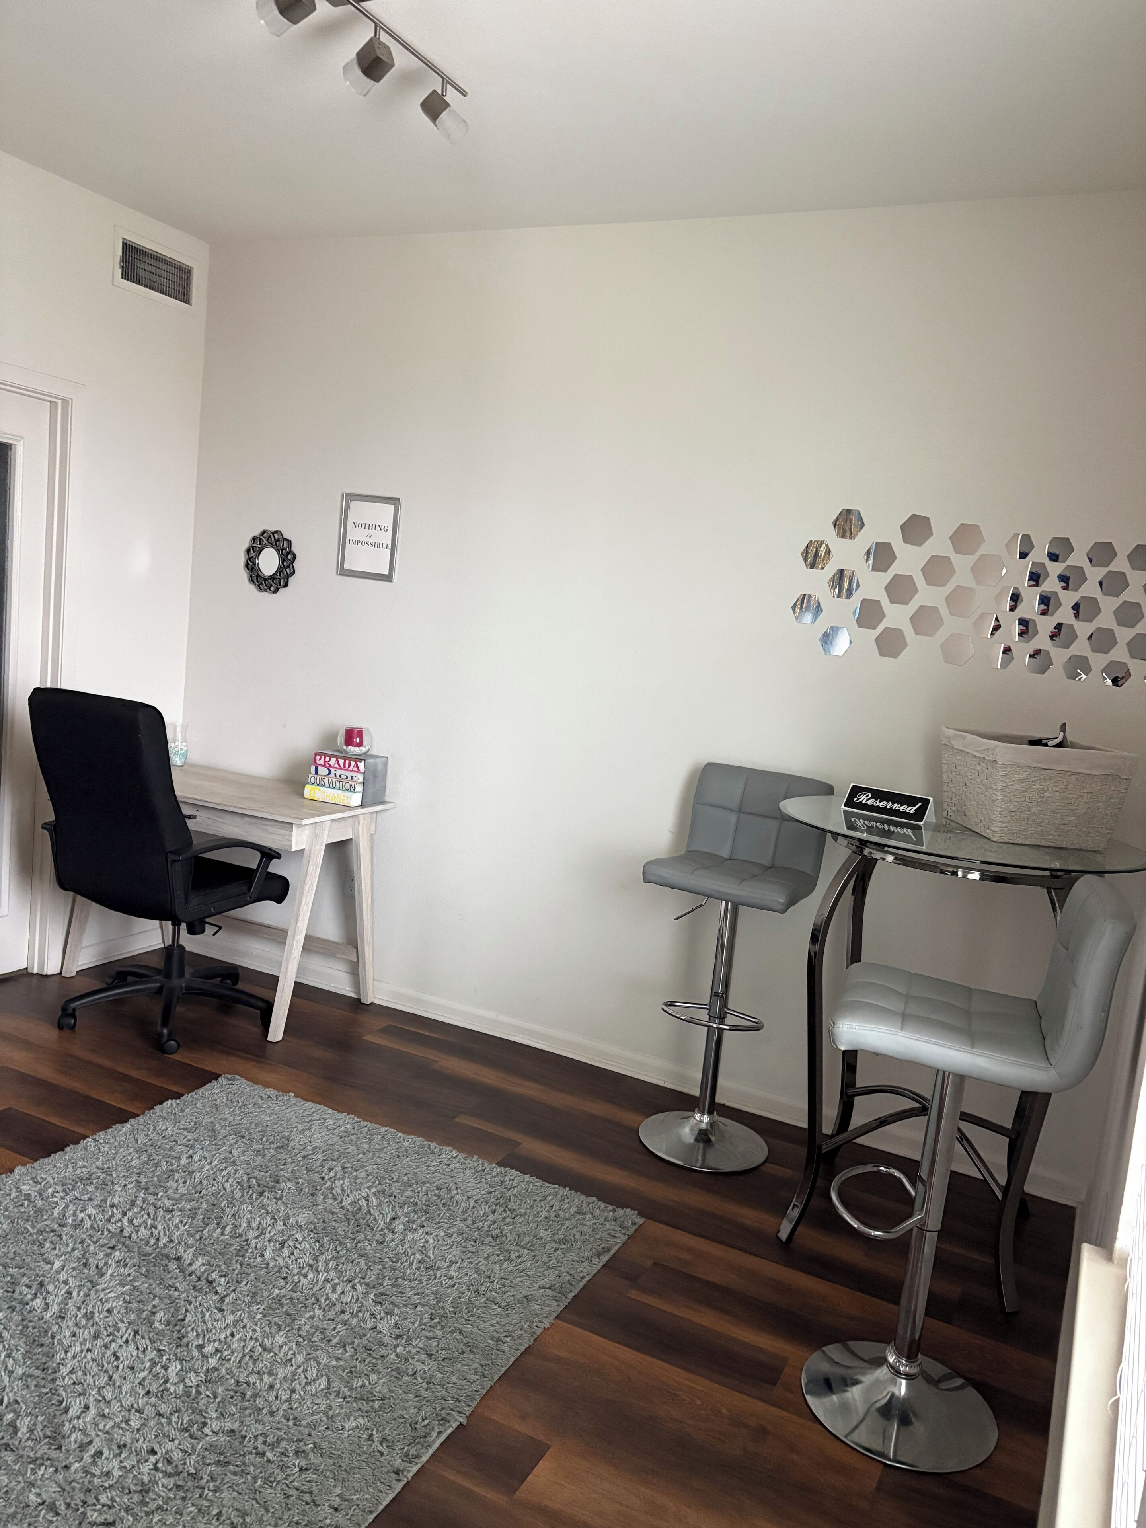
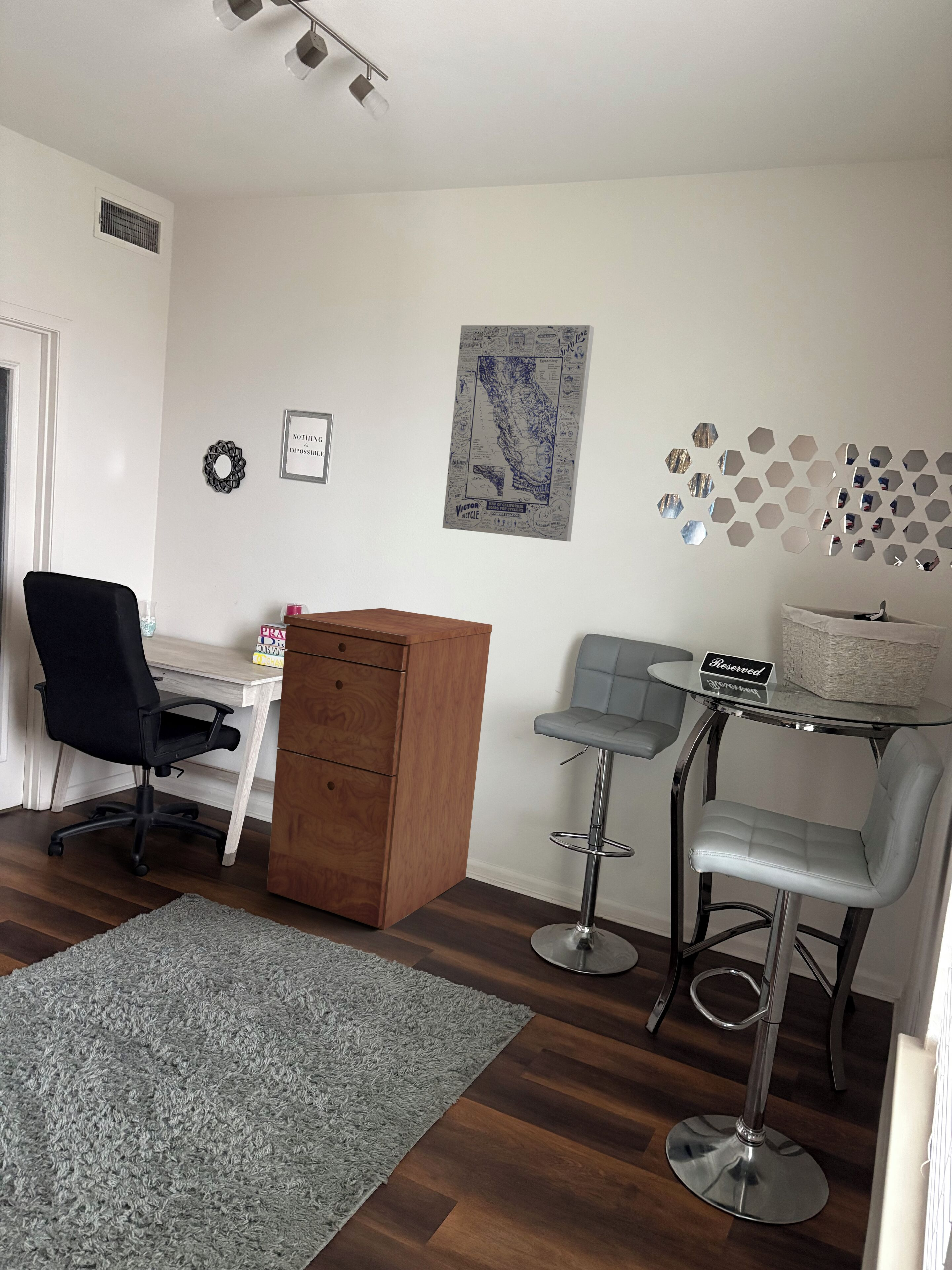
+ wall art (515, 432)
+ filing cabinet (381, 756)
